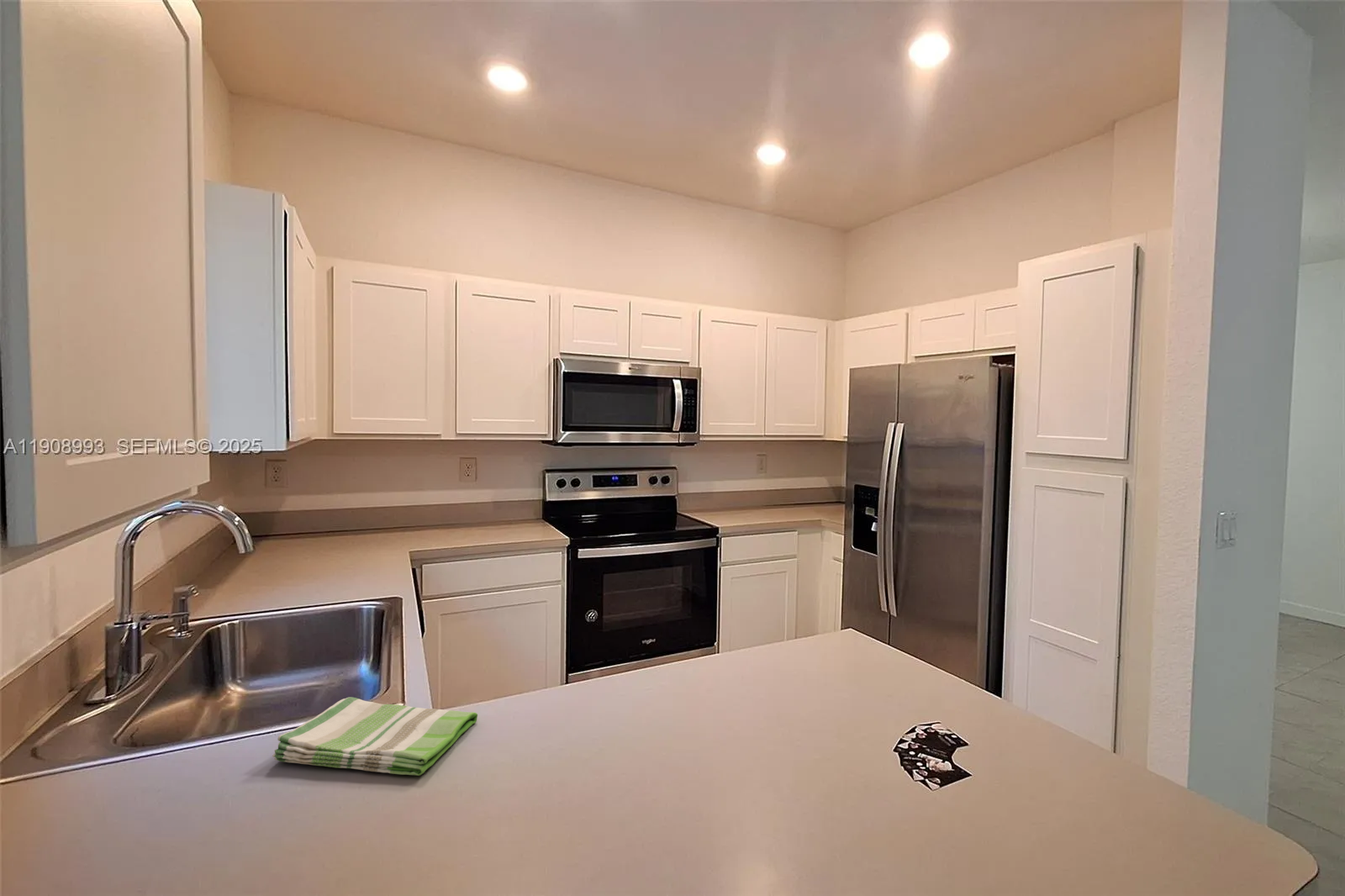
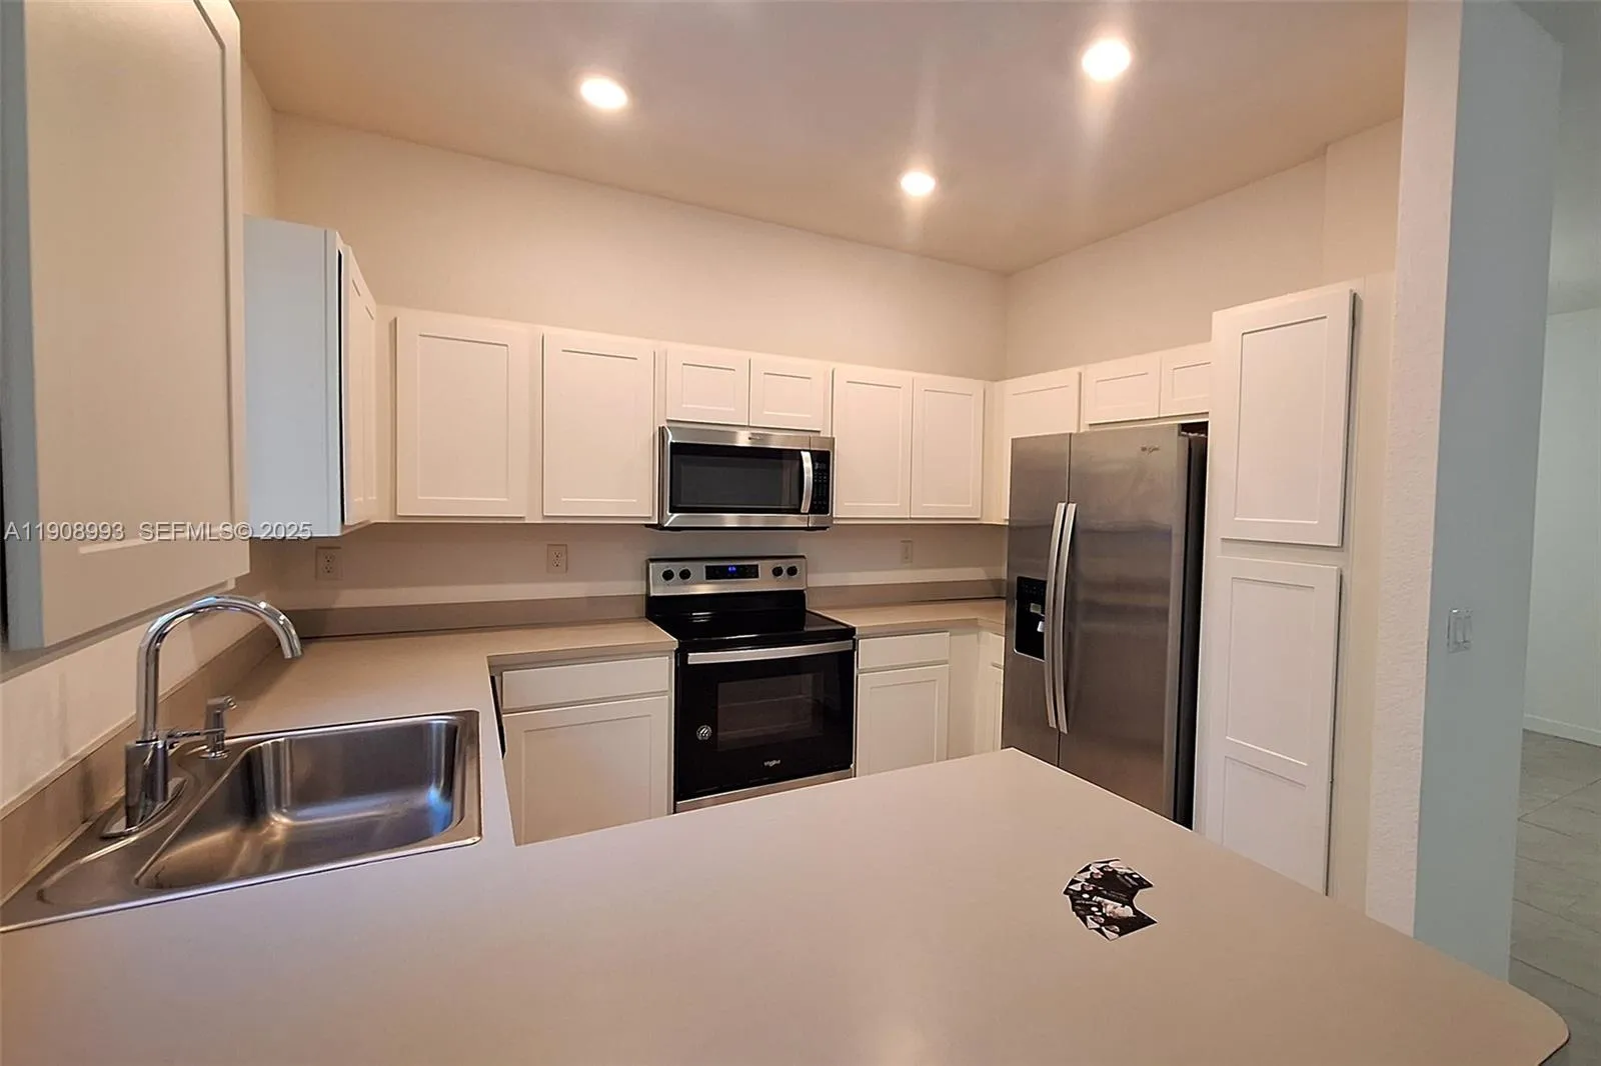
- dish towel (382, 729)
